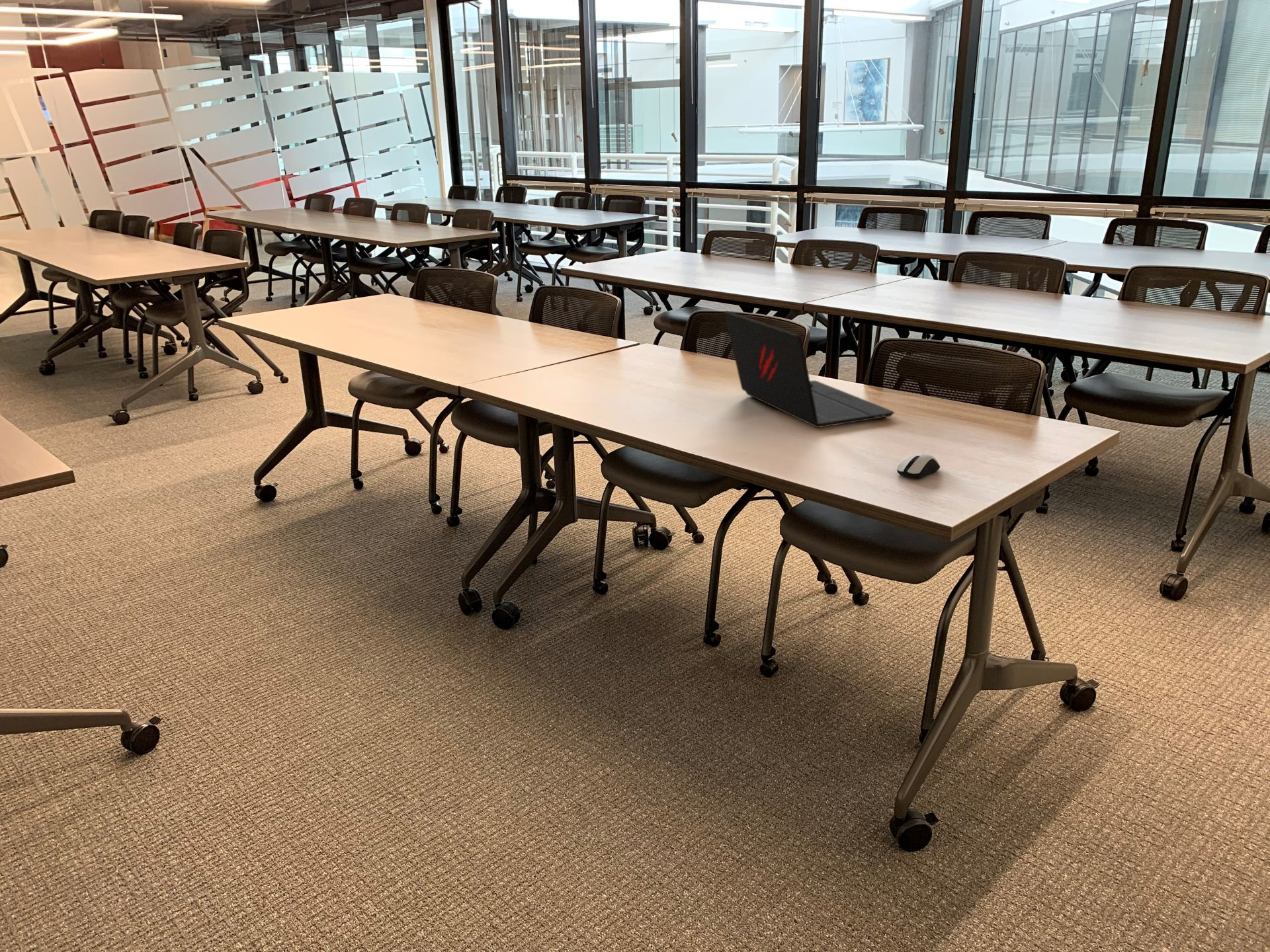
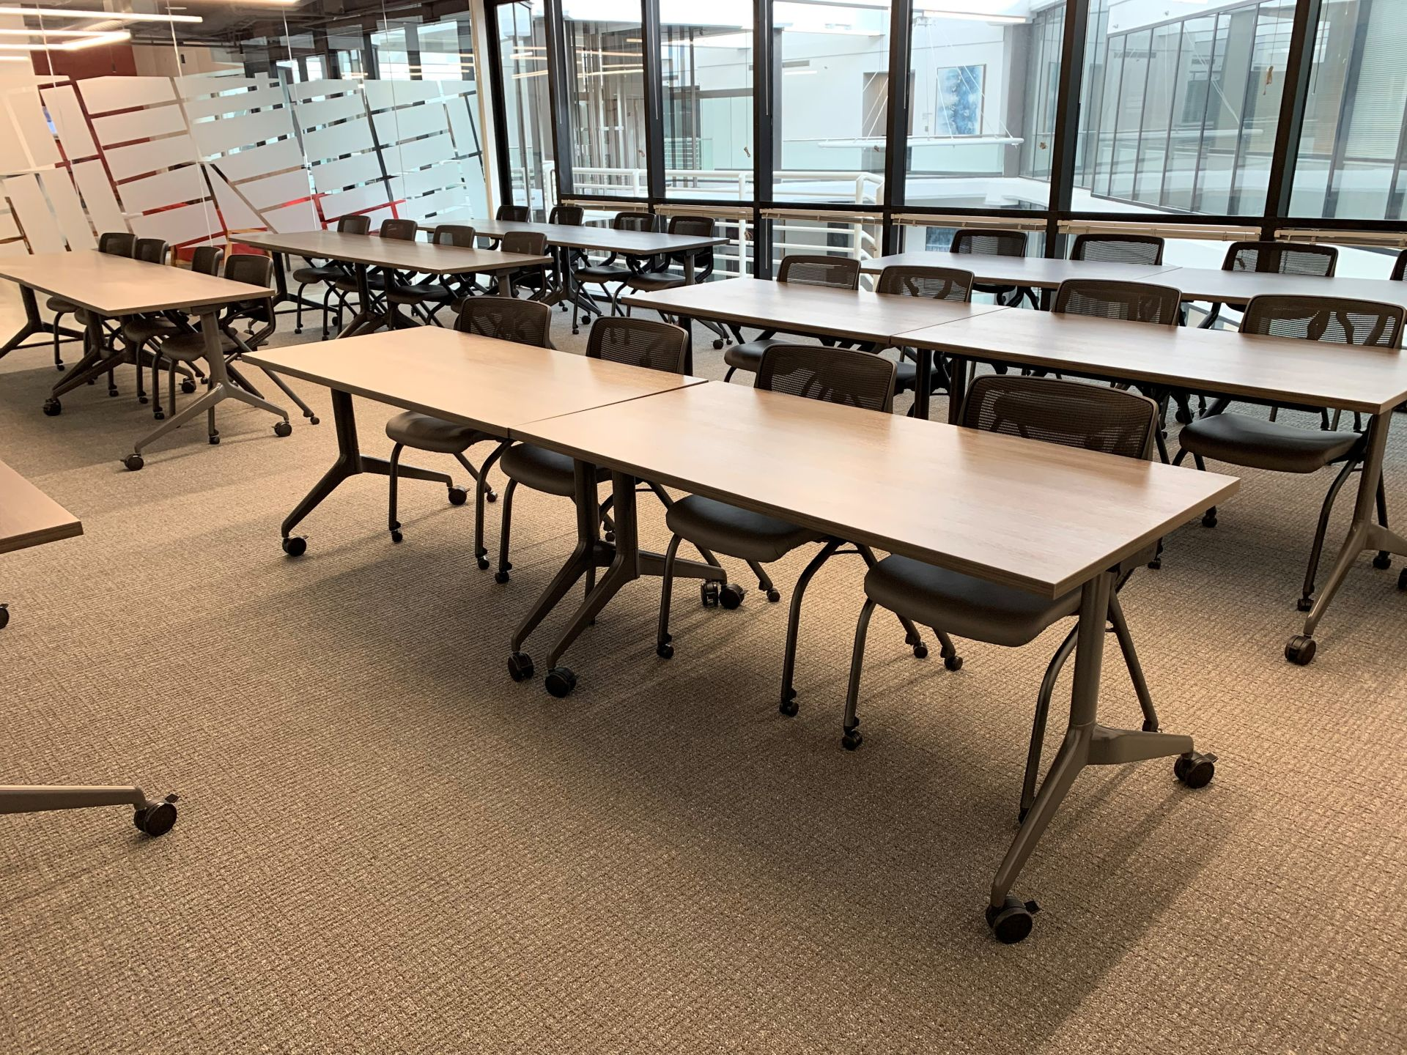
- computer mouse (919, 463)
- laptop (806, 363)
